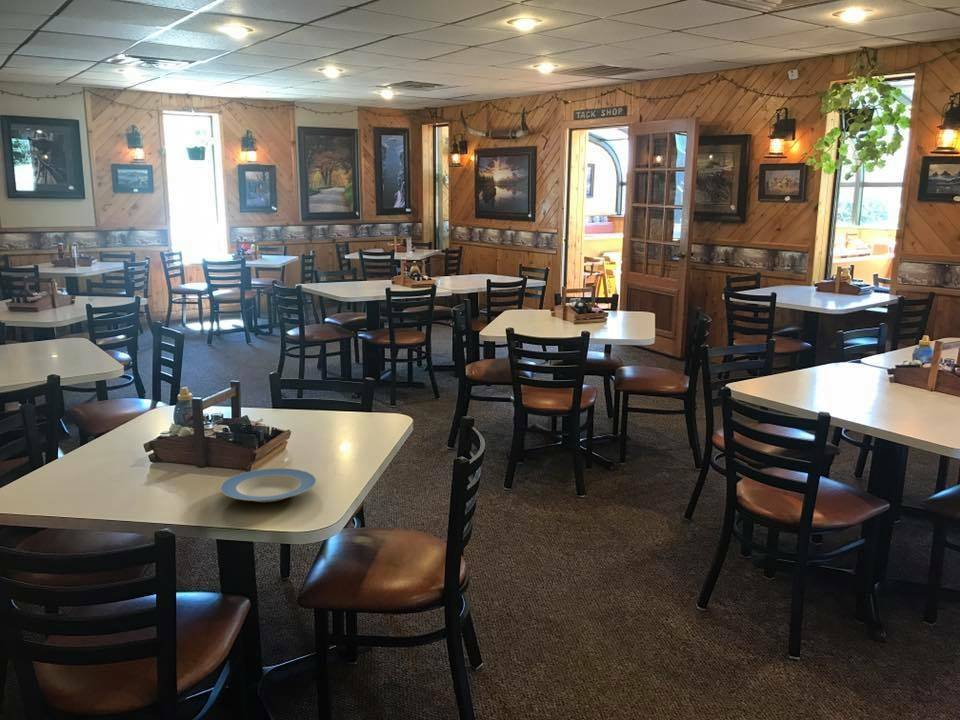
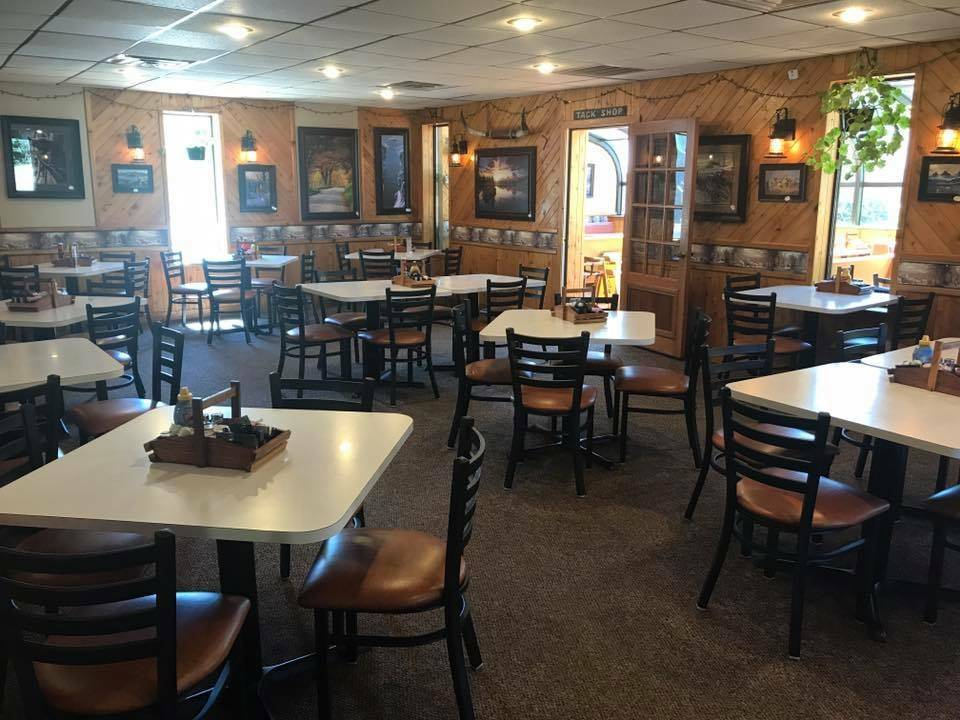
- plate (269, 488)
